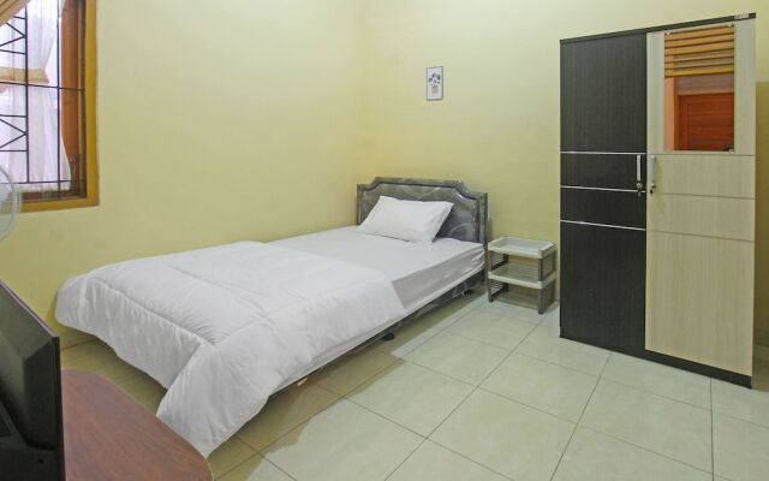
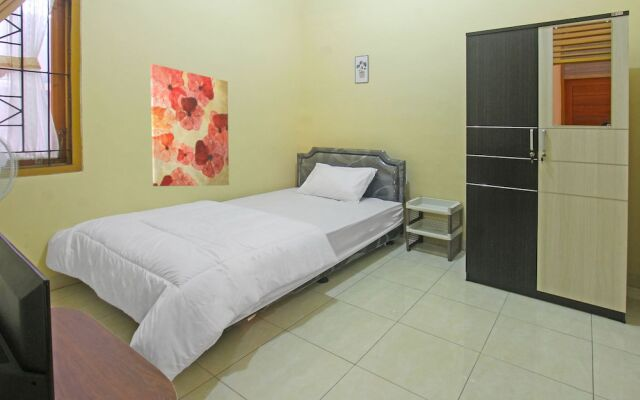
+ wall art (193, 130)
